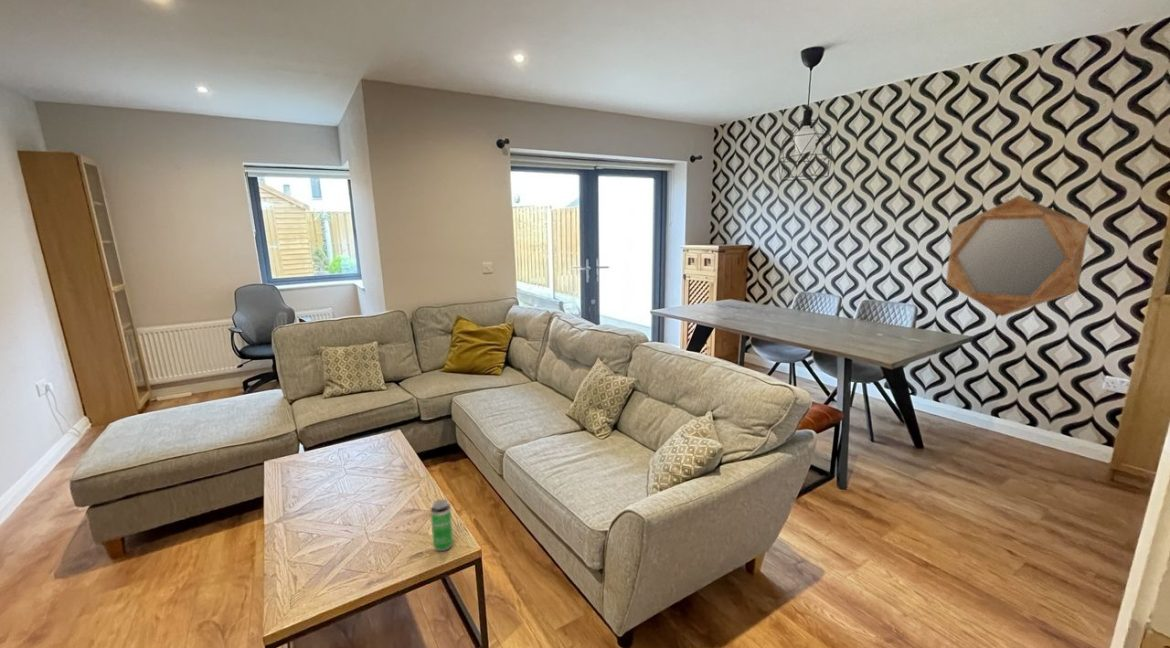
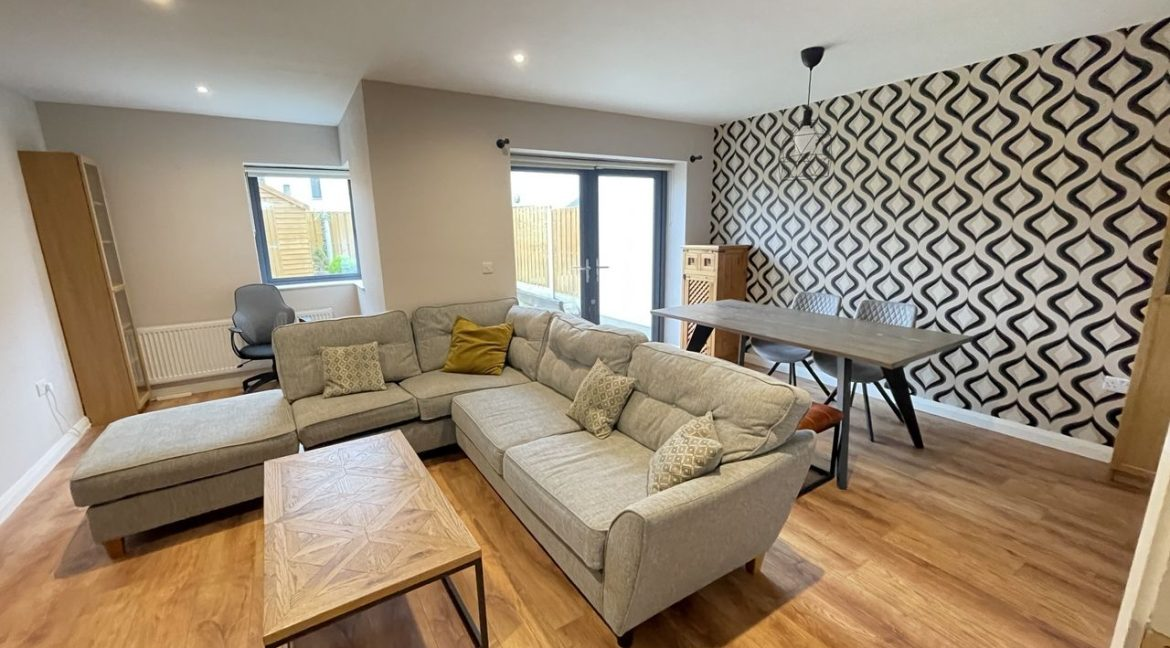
- beverage can (441, 525)
- home mirror (1008, 257)
